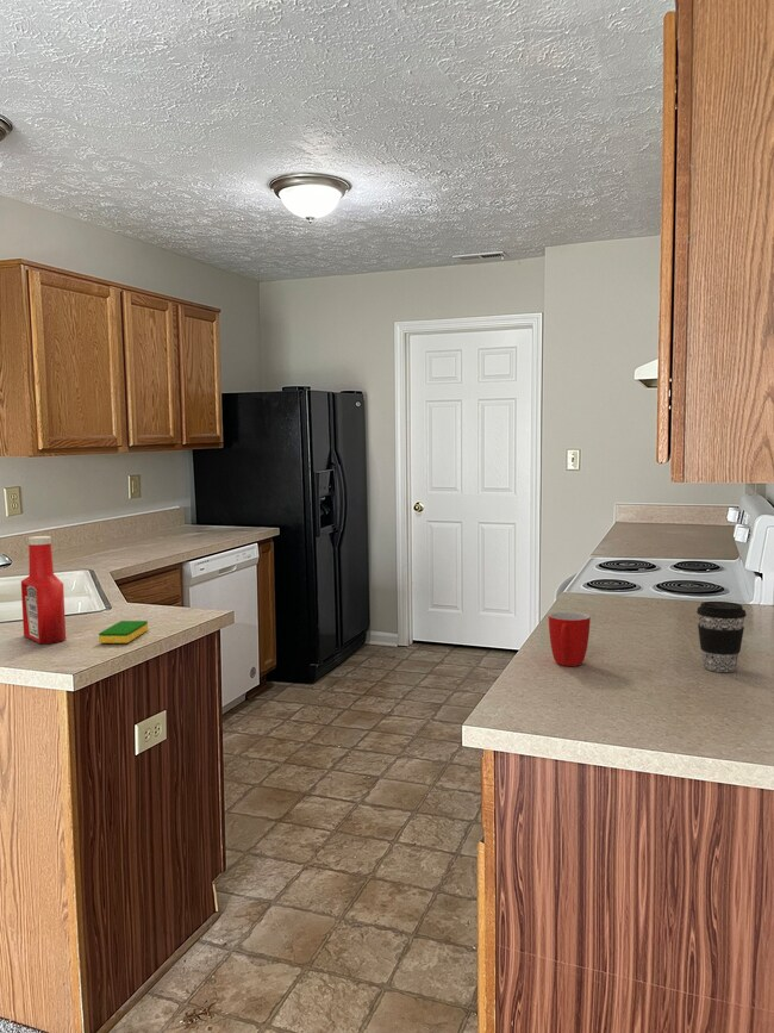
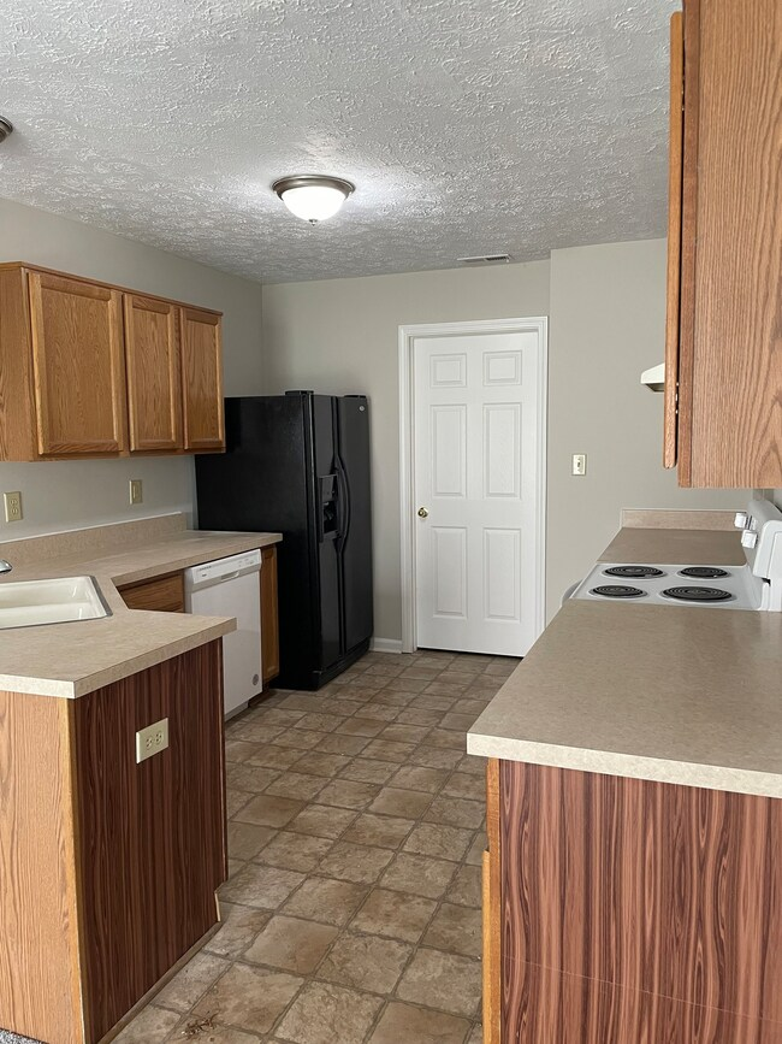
- soap bottle (42, 587)
- coffee cup (720, 636)
- mug (567, 641)
- dish sponge (124, 631)
